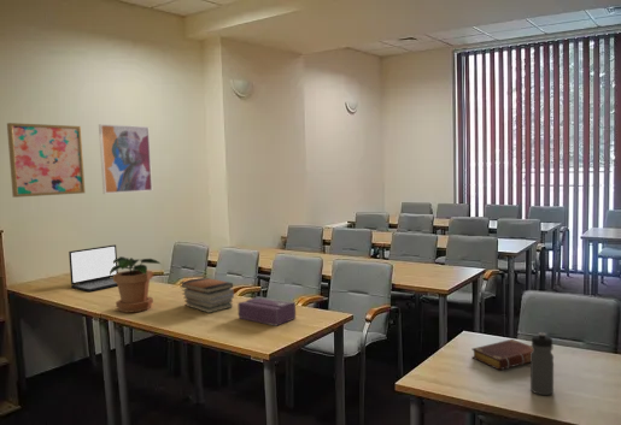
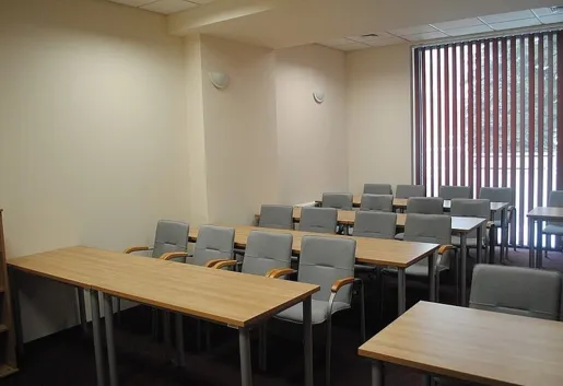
- wall art (47, 160)
- potted plant (136, 281)
- tissue box (266, 309)
- wall art (127, 159)
- laptop (102, 266)
- book stack (207, 294)
- book (506, 354)
- water bottle (541, 362)
